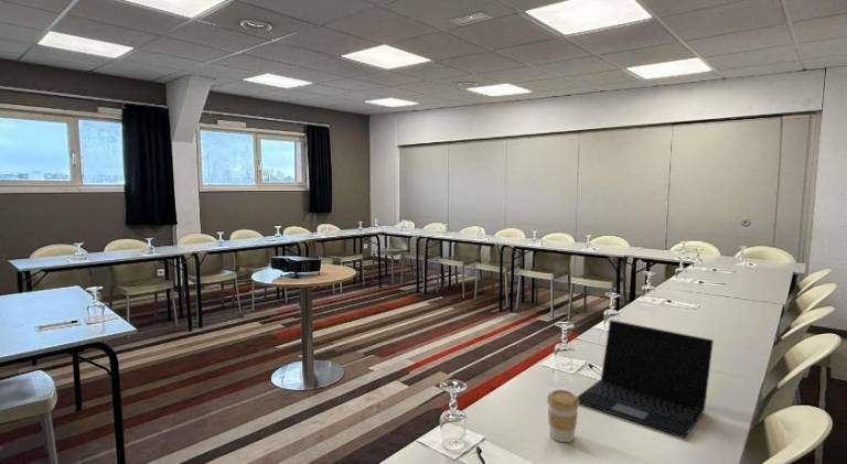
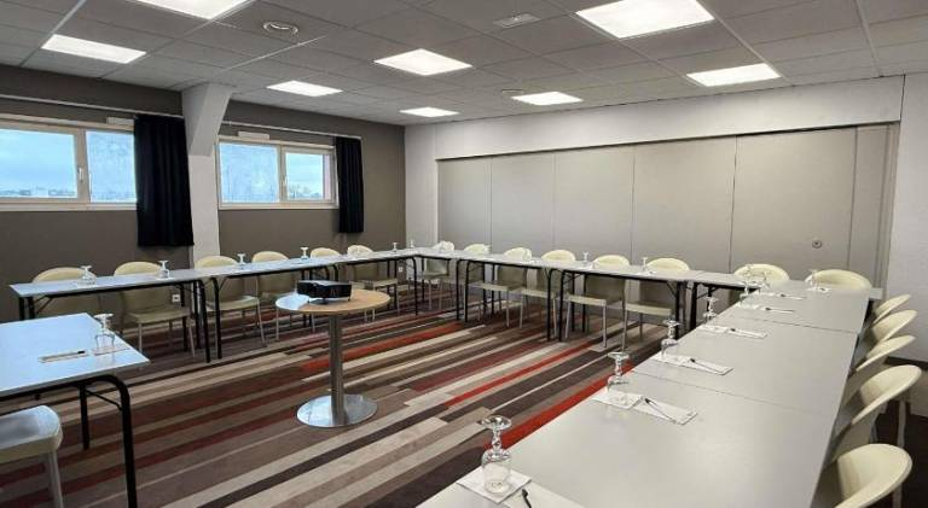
- coffee cup (562, 414)
- laptop (643, 370)
